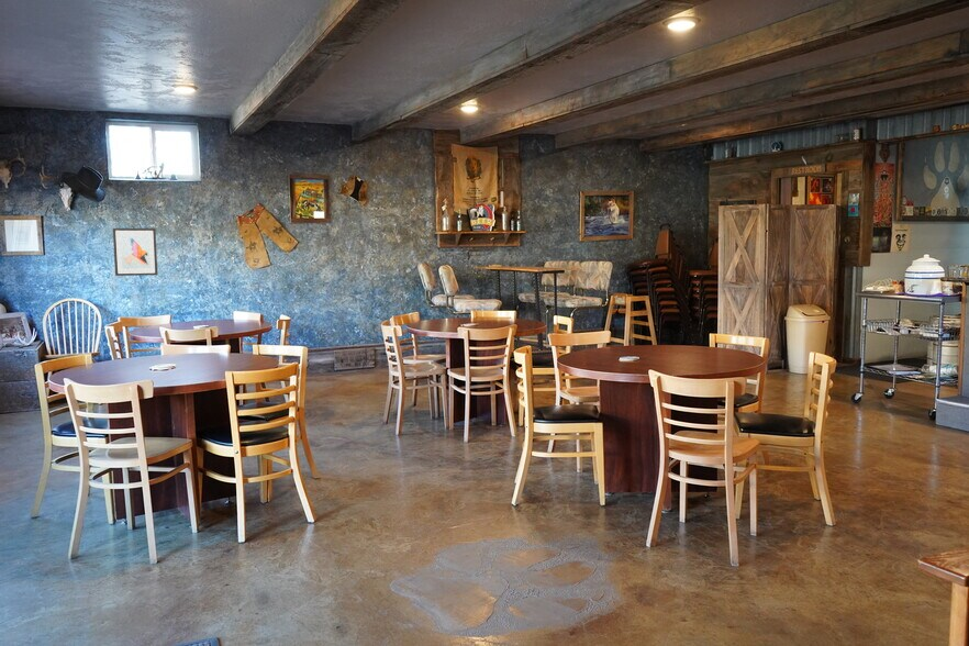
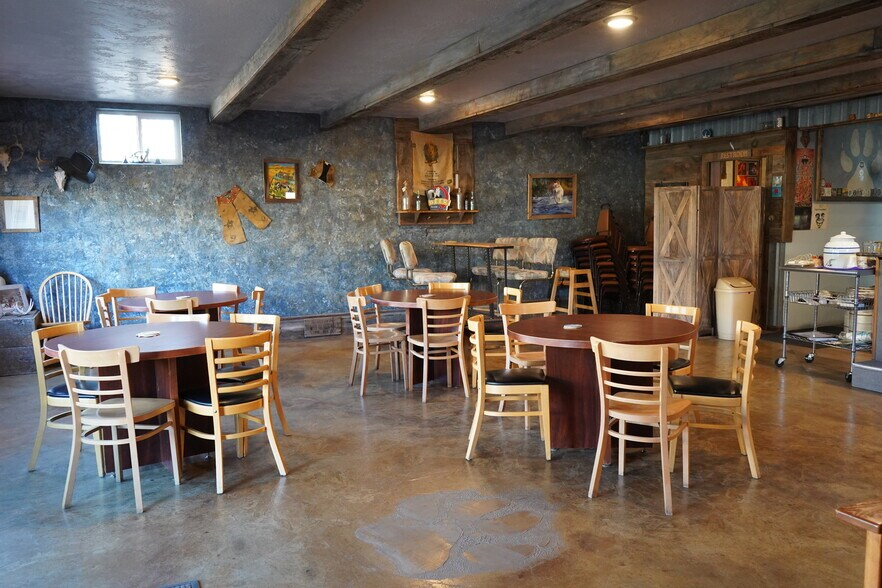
- wall art (135, 252)
